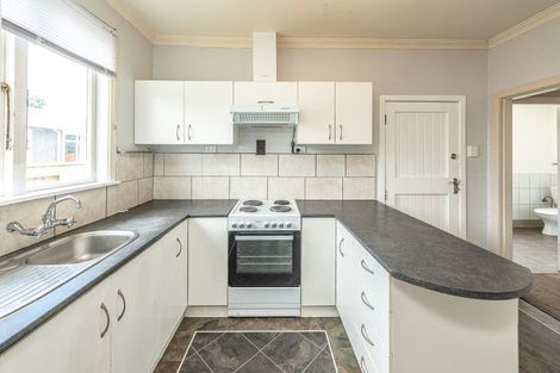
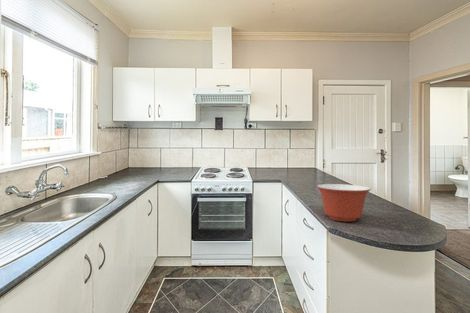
+ mixing bowl (342, 202)
